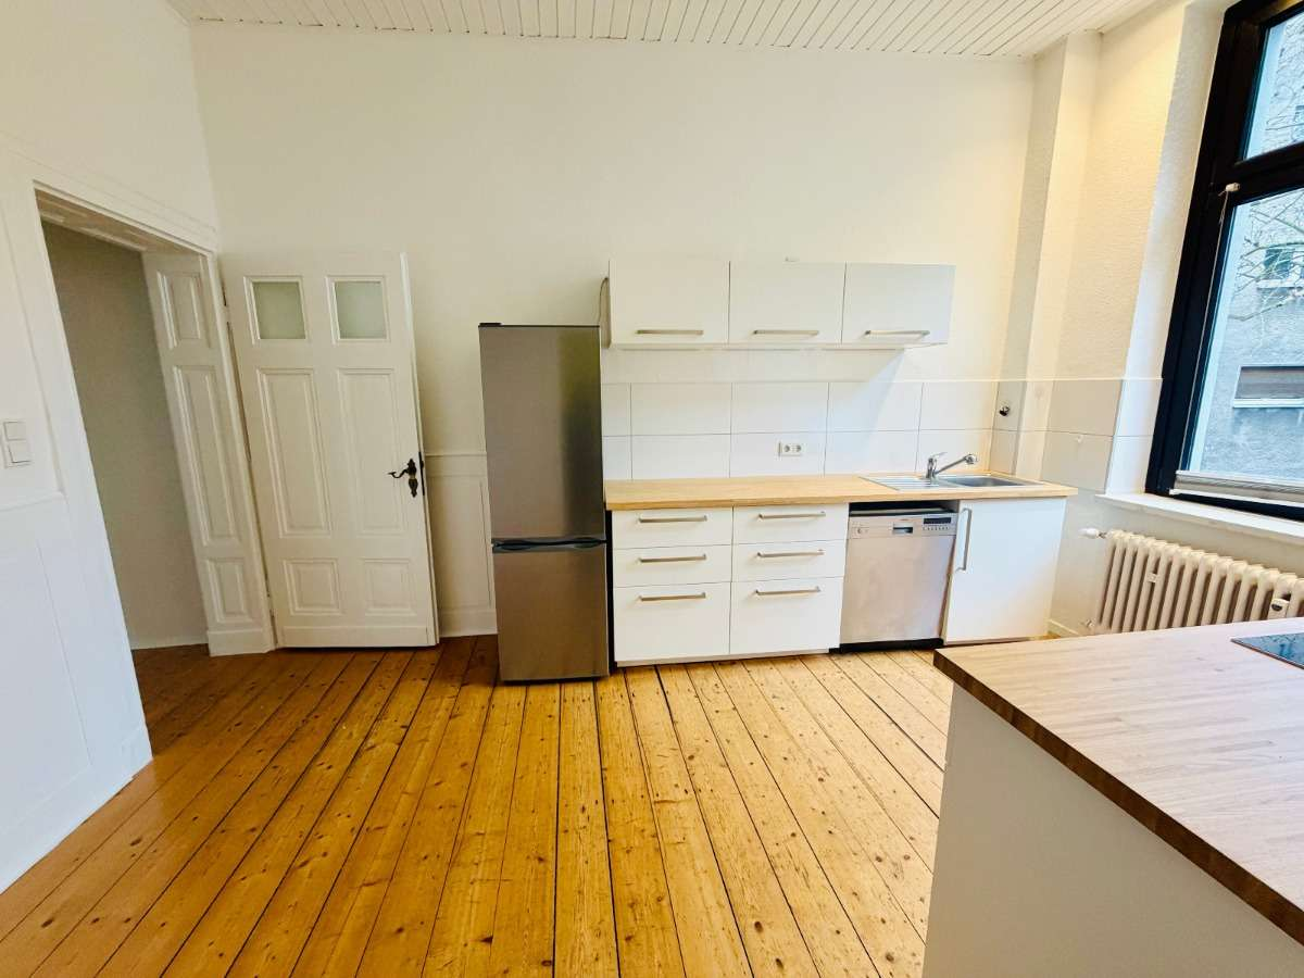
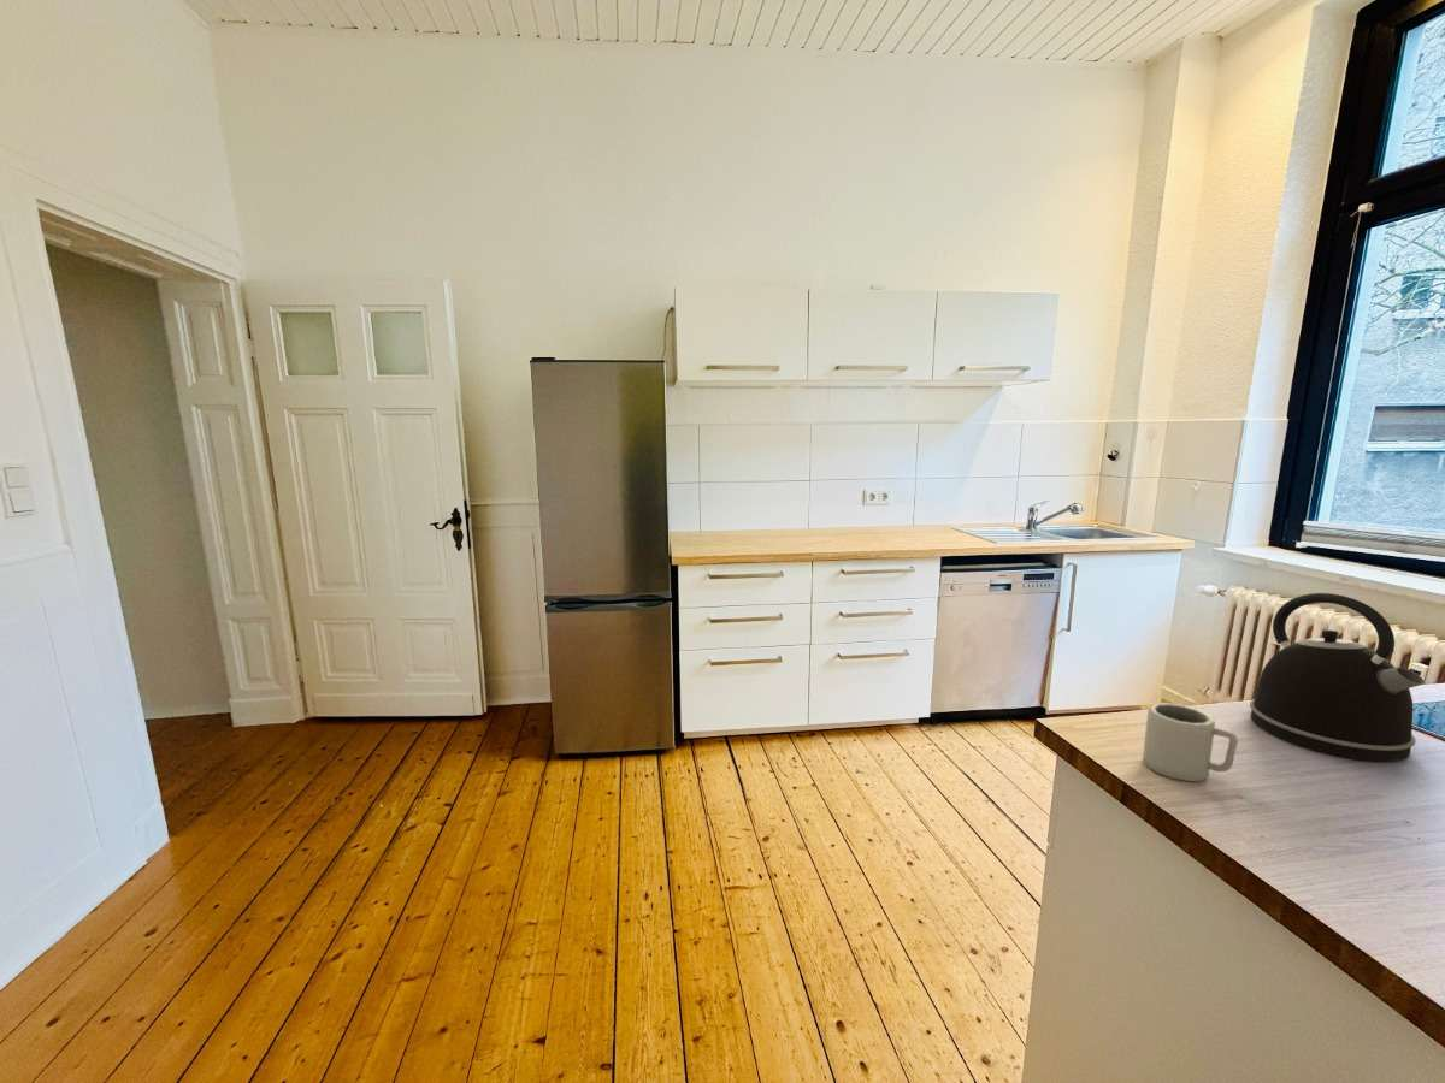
+ cup (1189, 742)
+ kettle (1334, 664)
